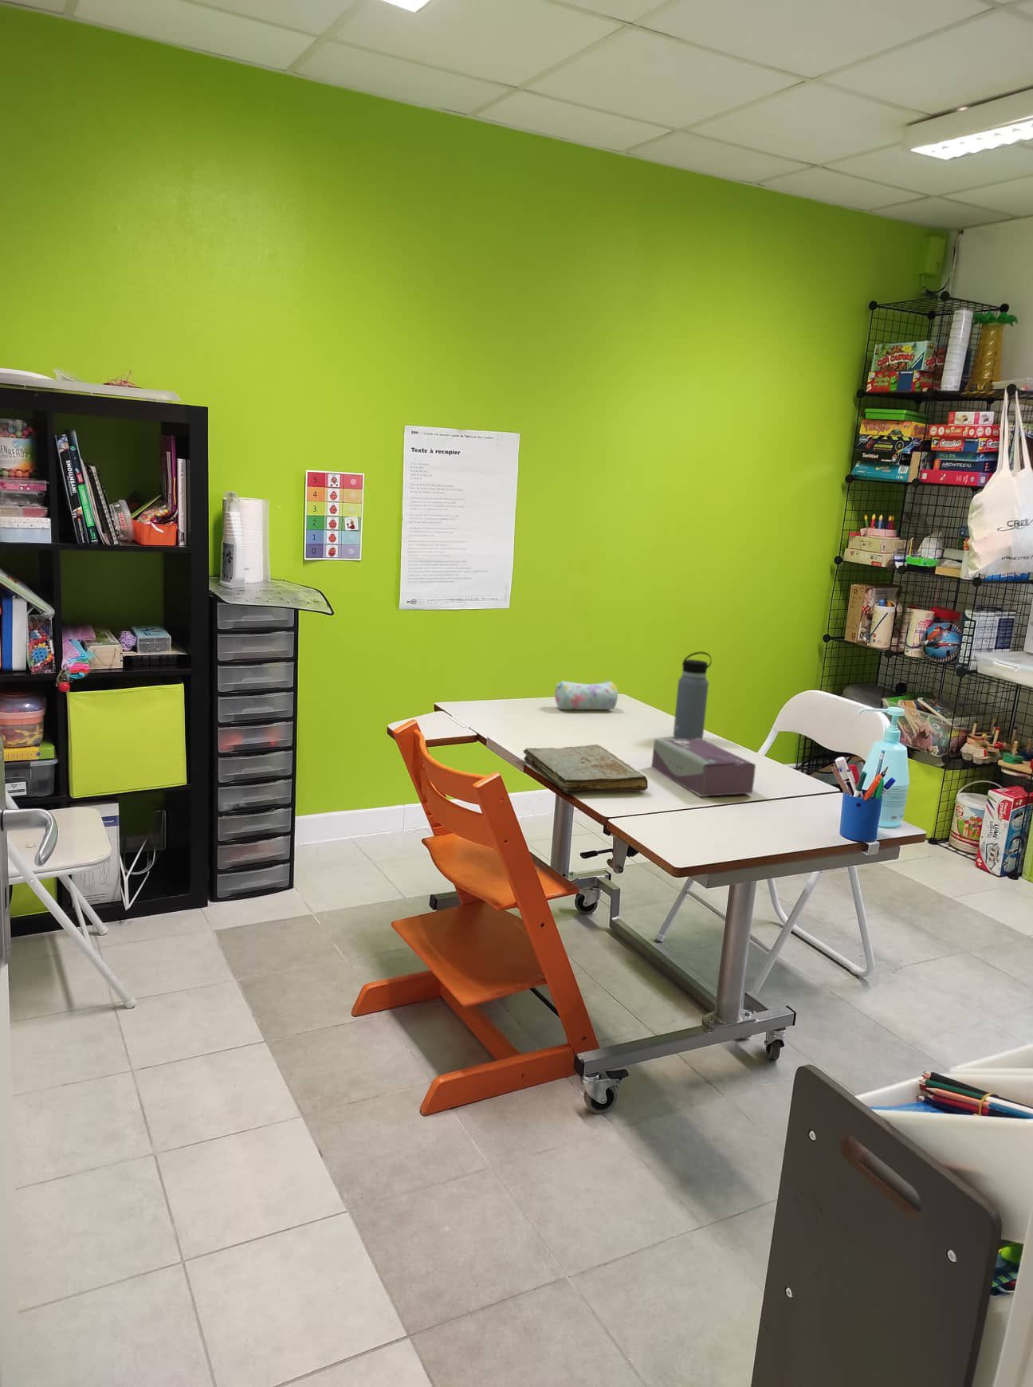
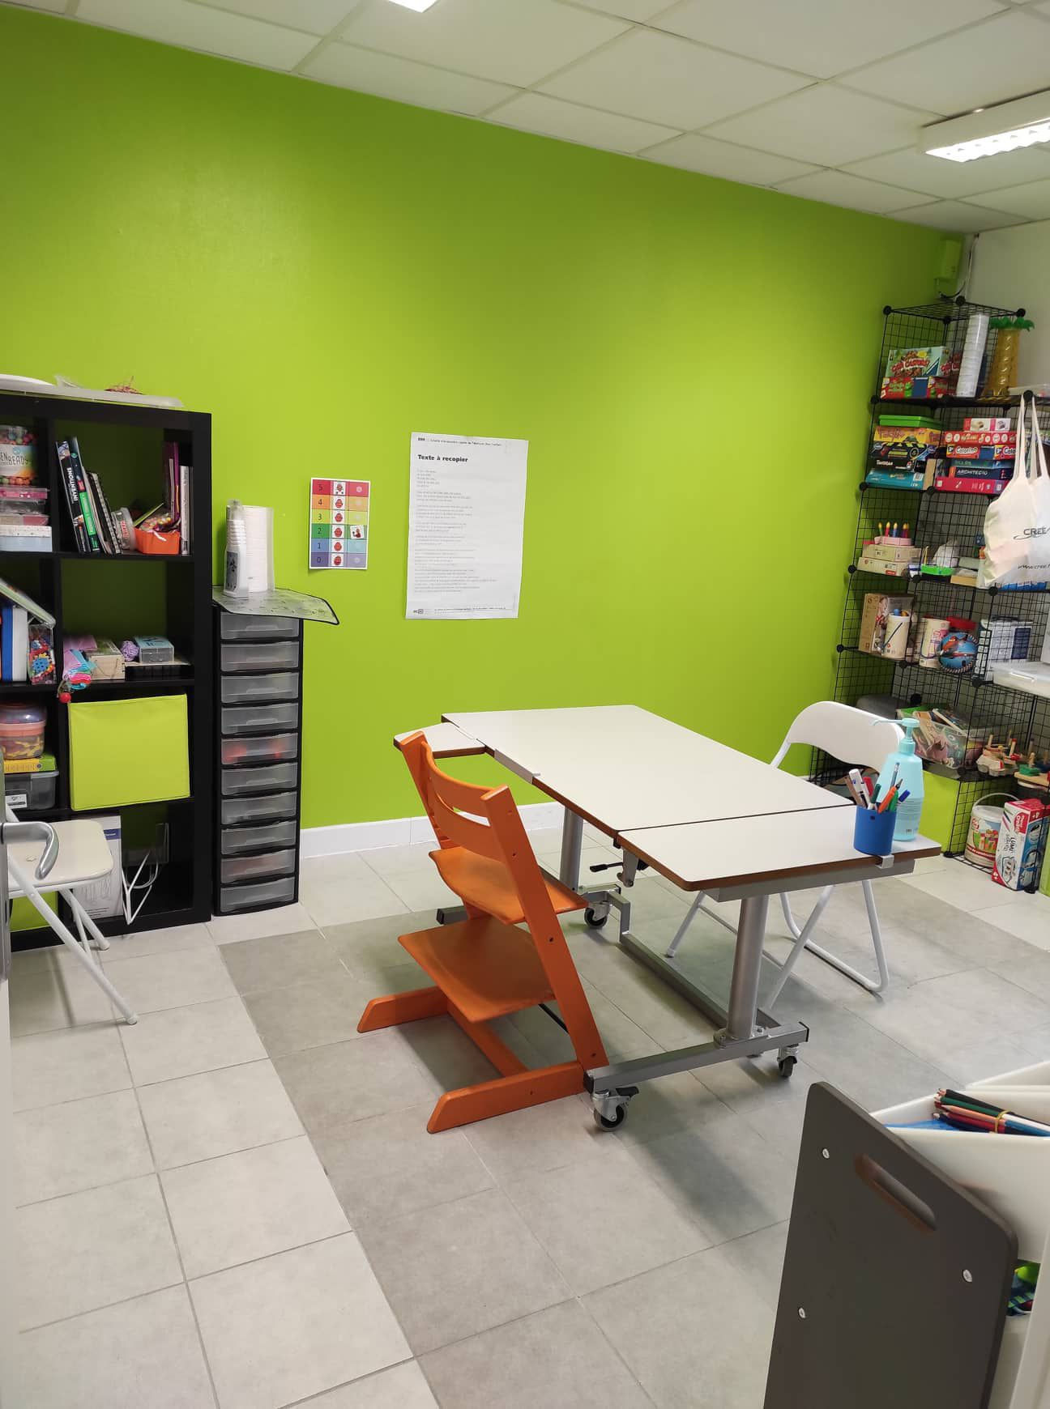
- book (584, 767)
- tissue box (701, 764)
- pencil case (586, 695)
- water bottle (692, 695)
